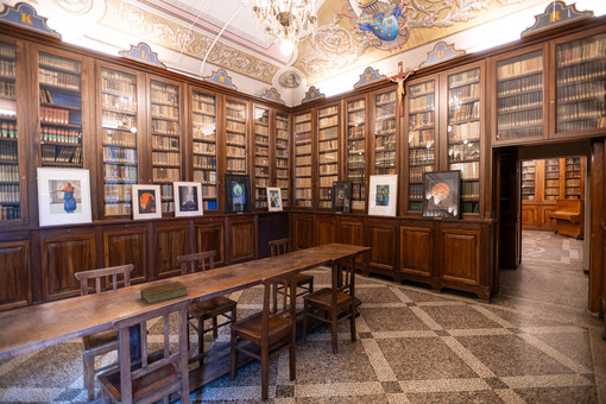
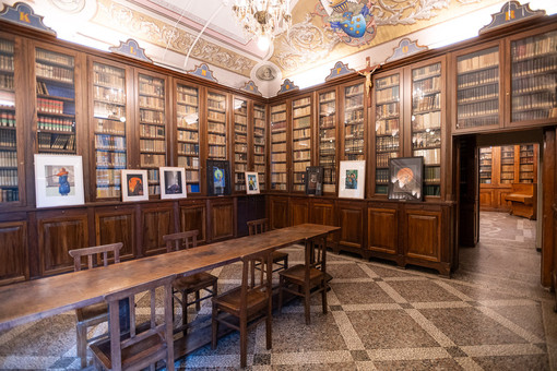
- book (164, 291)
